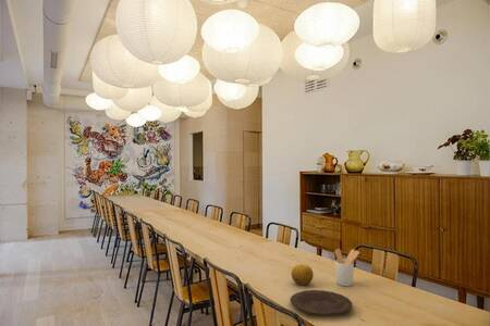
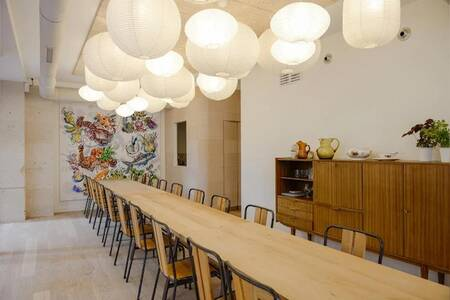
- utensil holder (347, 266)
- fruit (302, 274)
- plate (320, 303)
